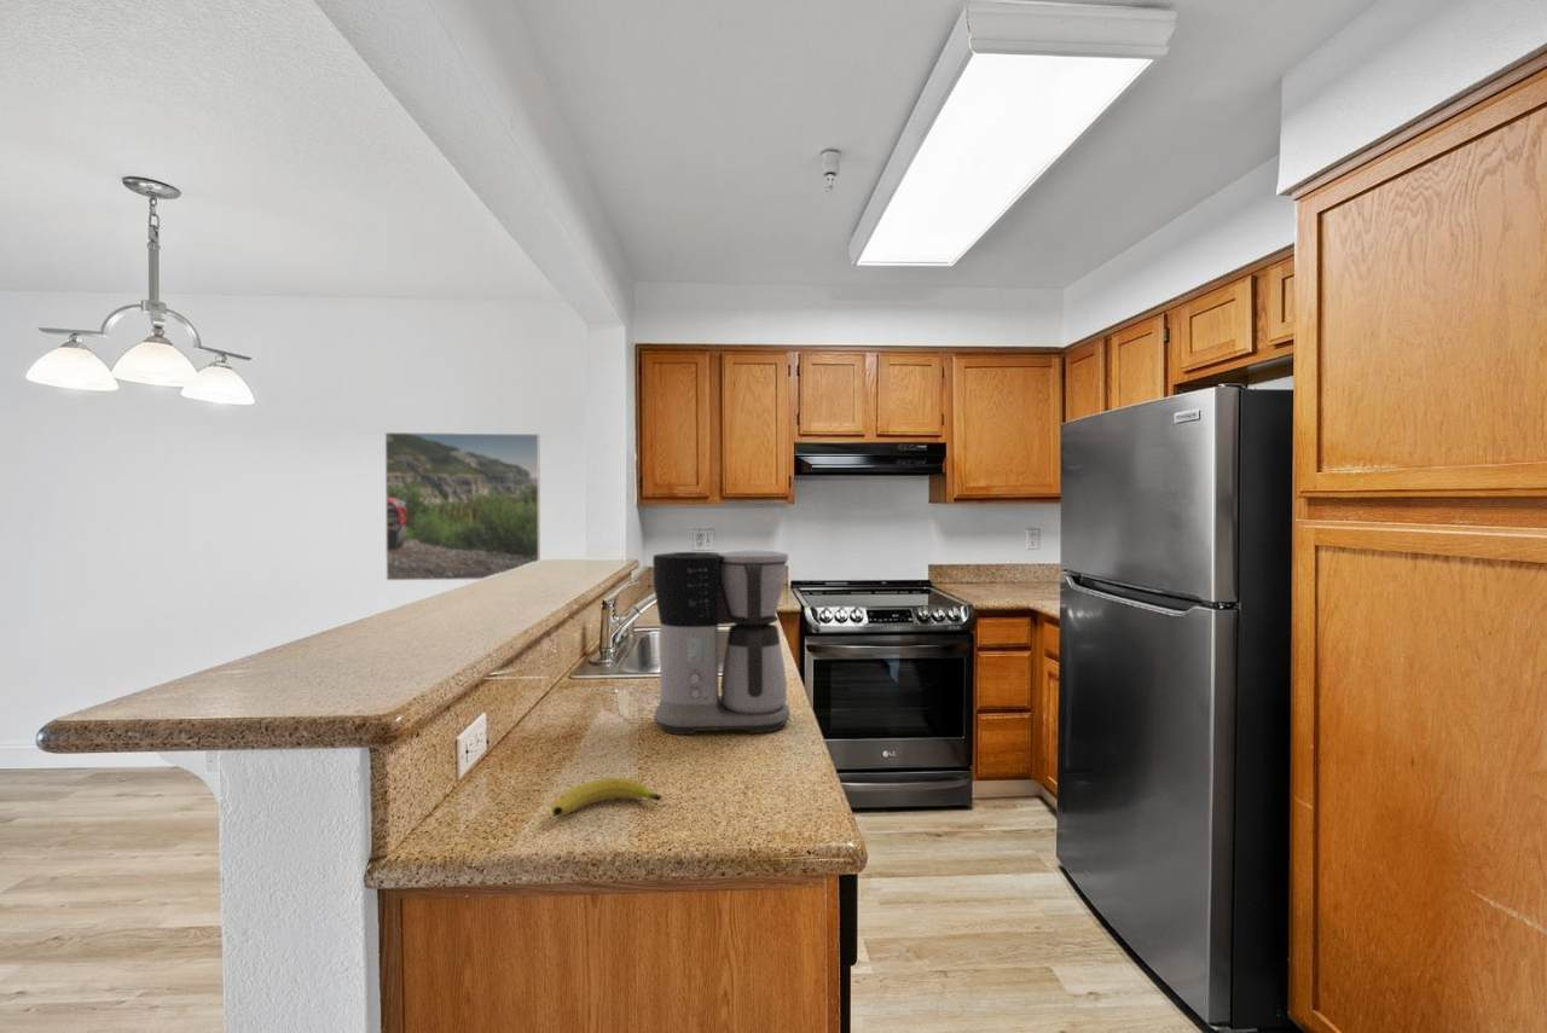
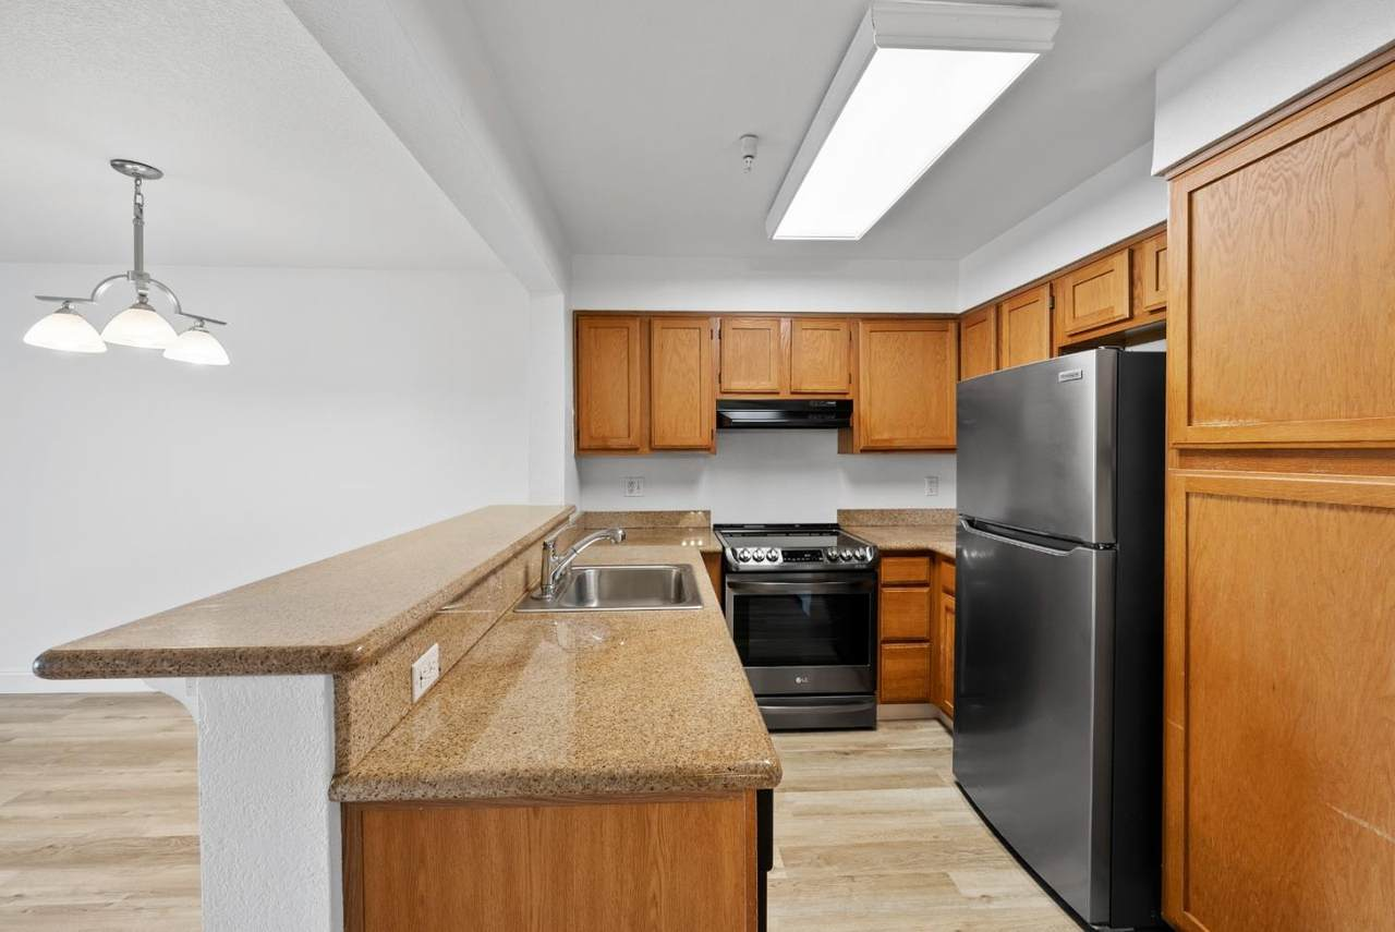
- fruit (609, 797)
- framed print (463, 506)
- coffee maker (717, 638)
